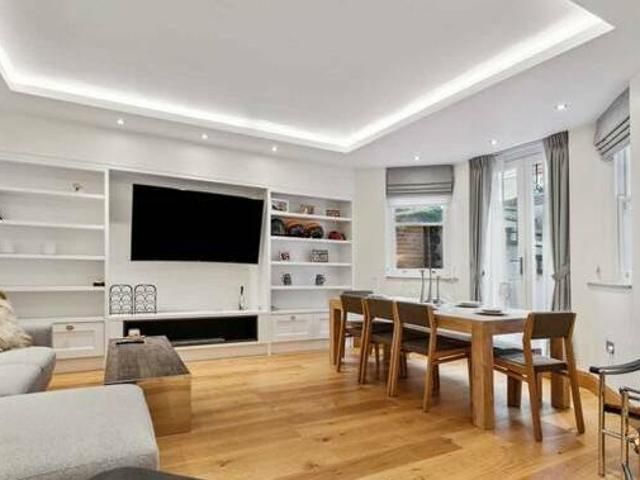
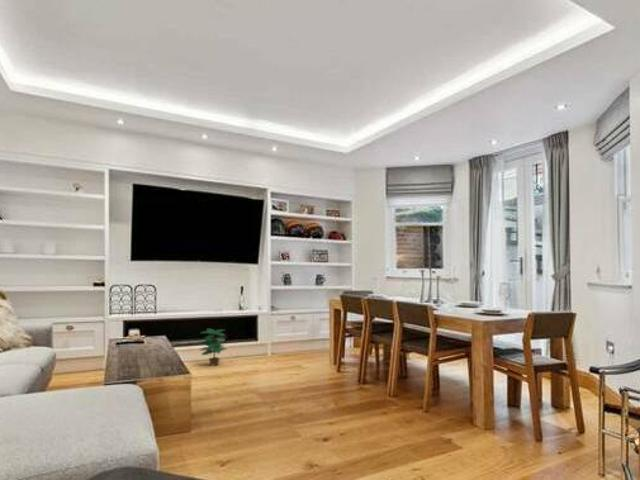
+ potted plant (213, 347)
